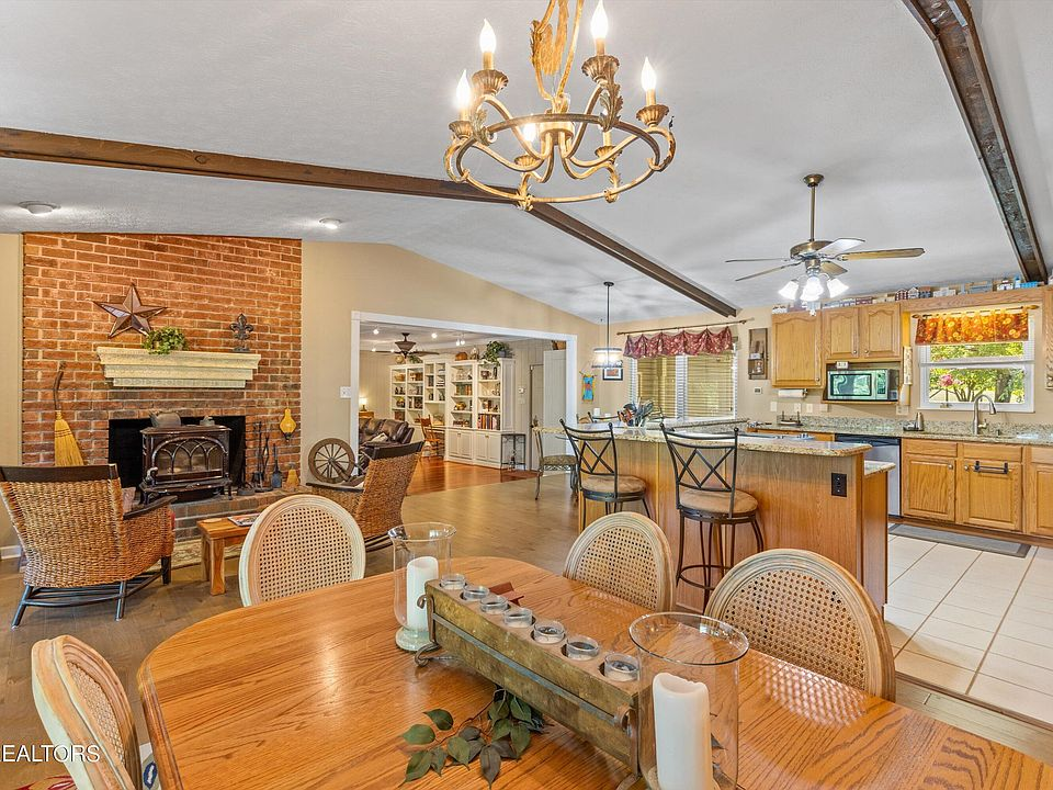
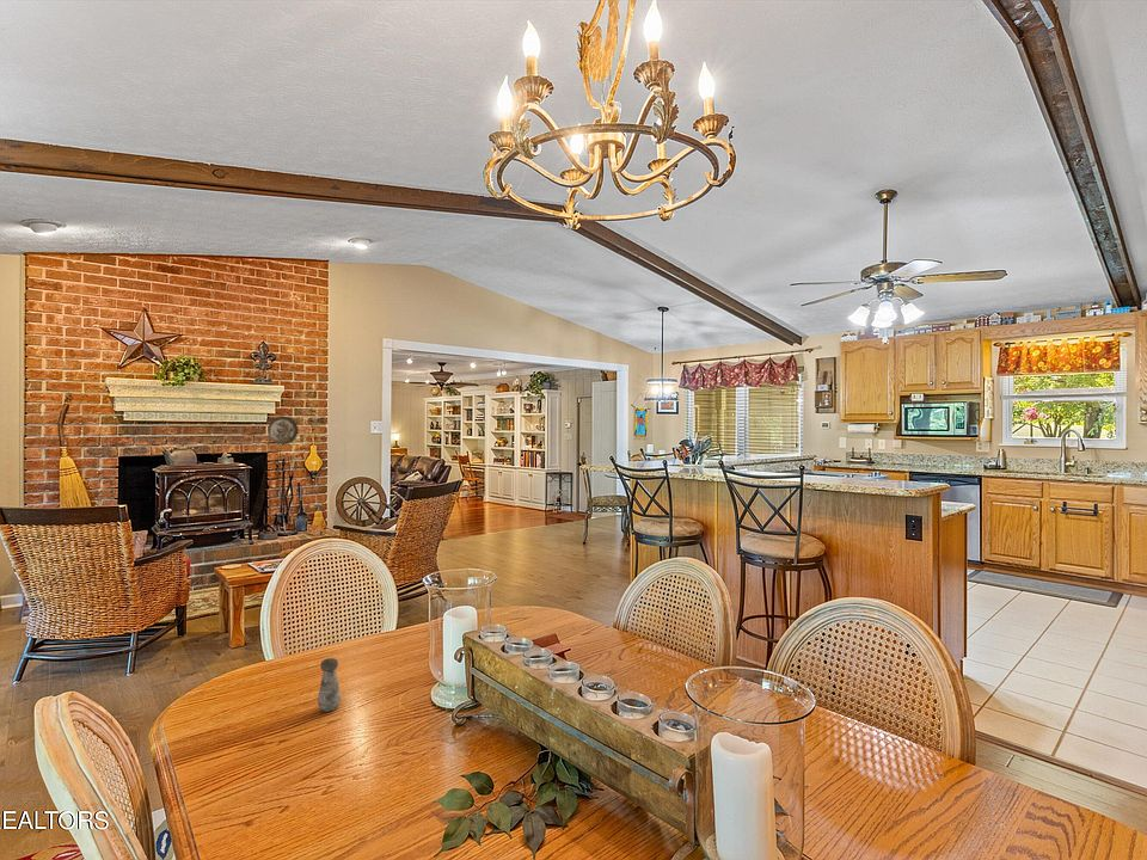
+ decorative plate (282, 430)
+ salt shaker (329, 683)
